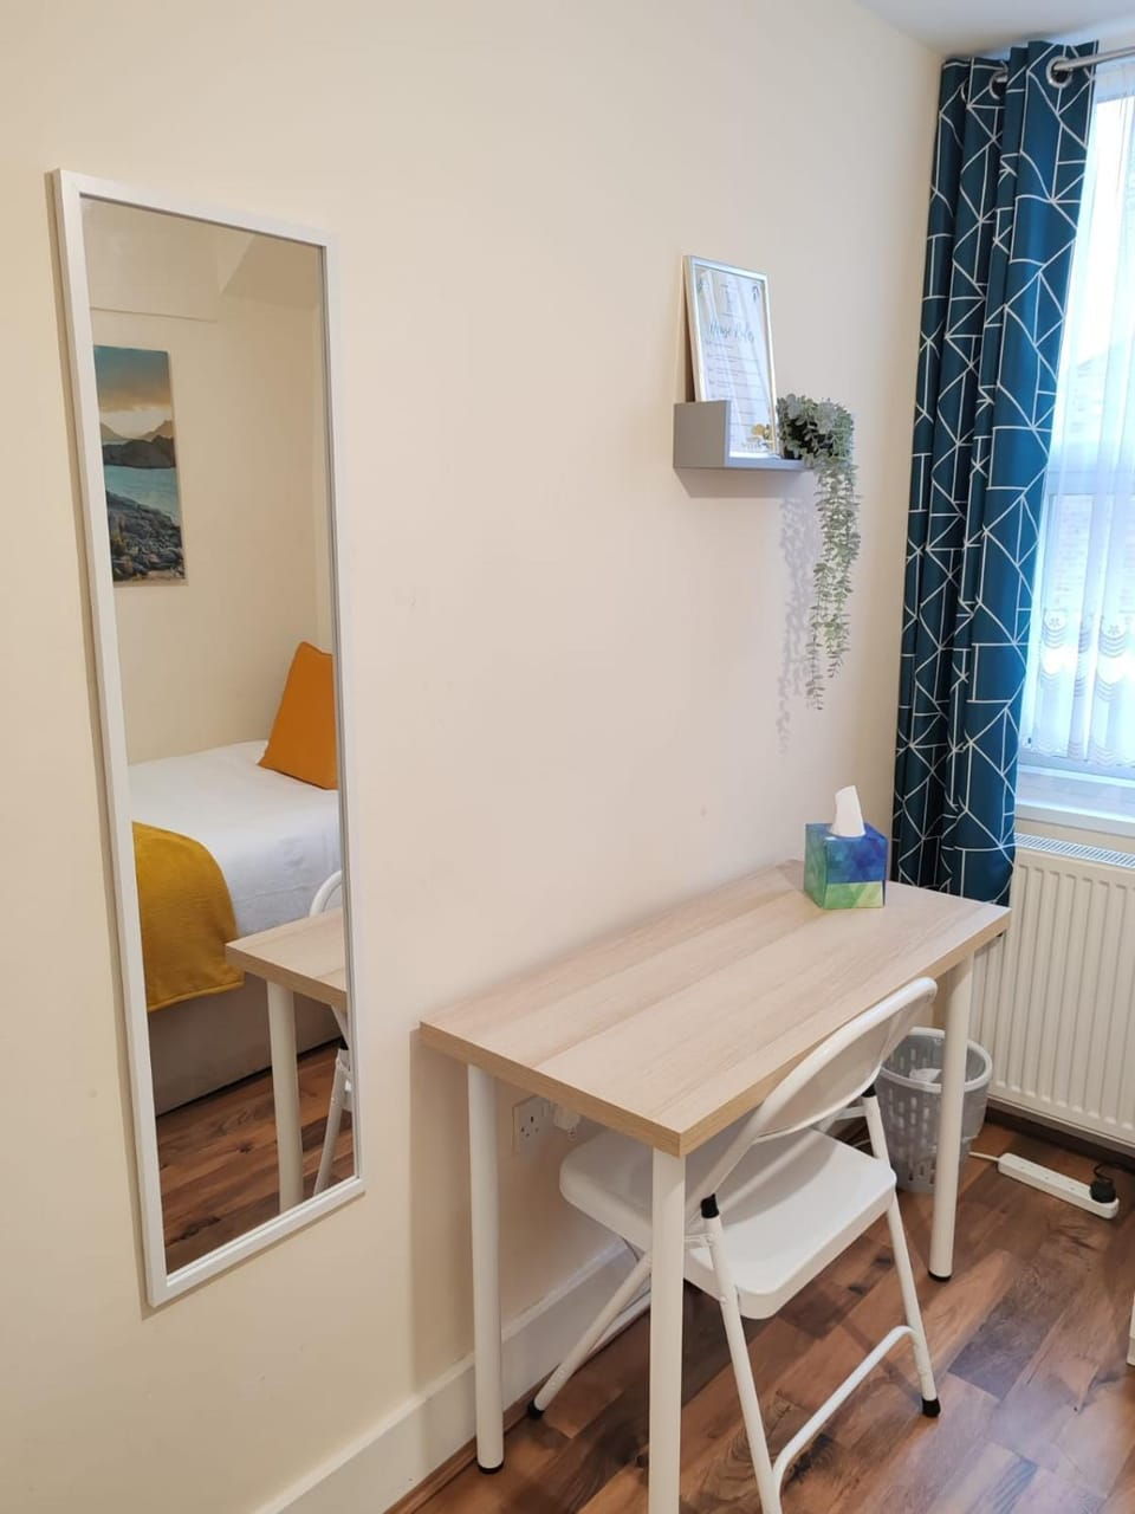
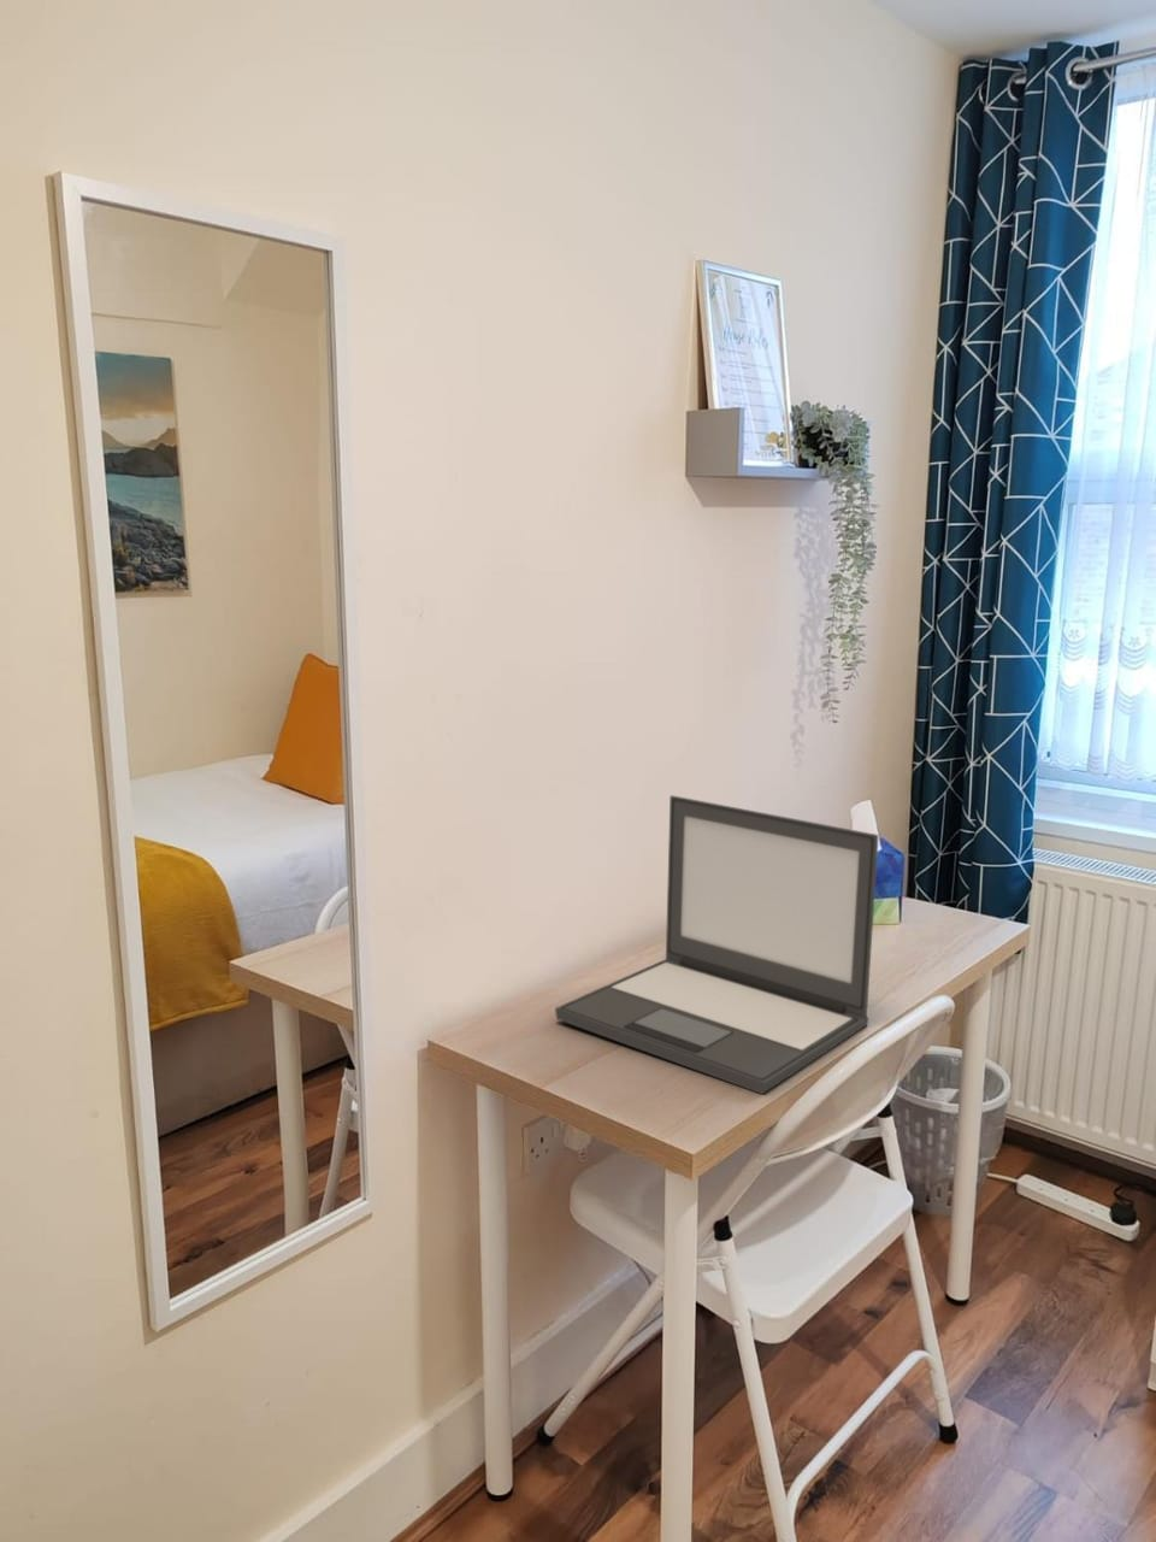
+ laptop (714, 928)
